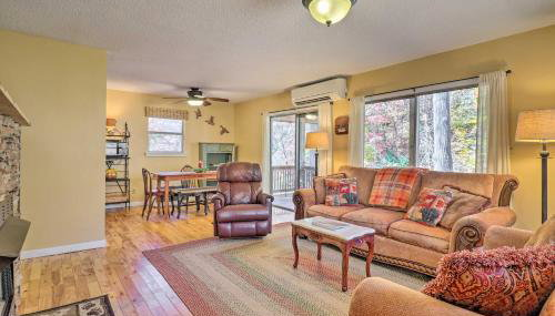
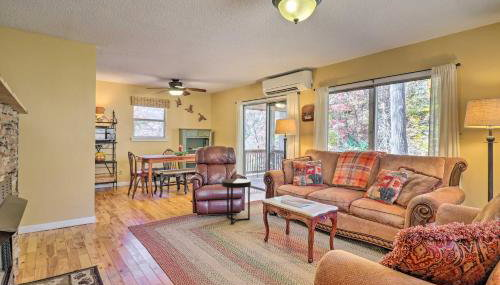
+ side table (232, 200)
